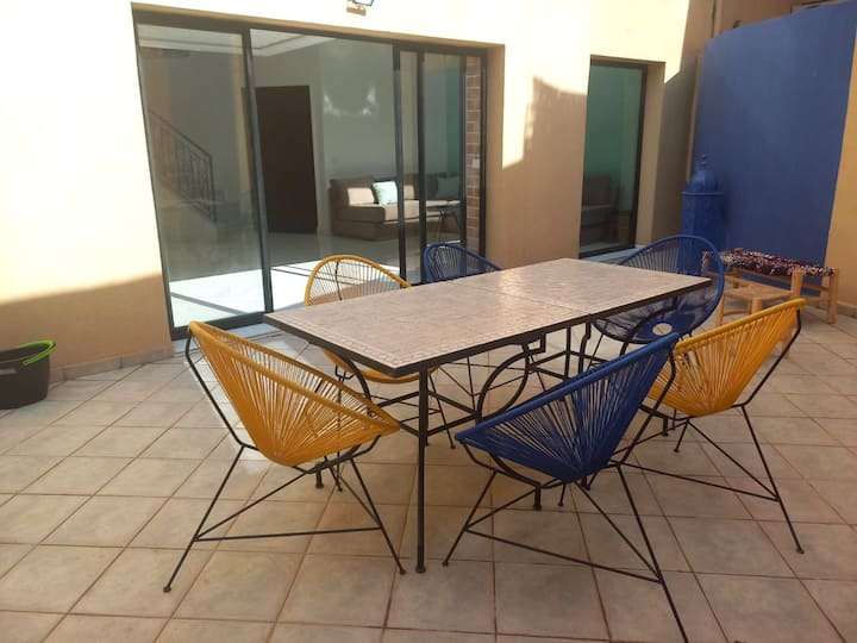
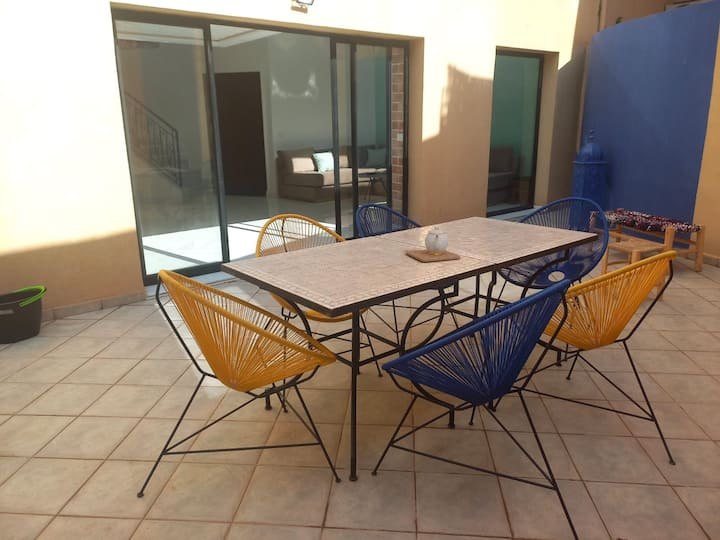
+ teapot (432, 241)
